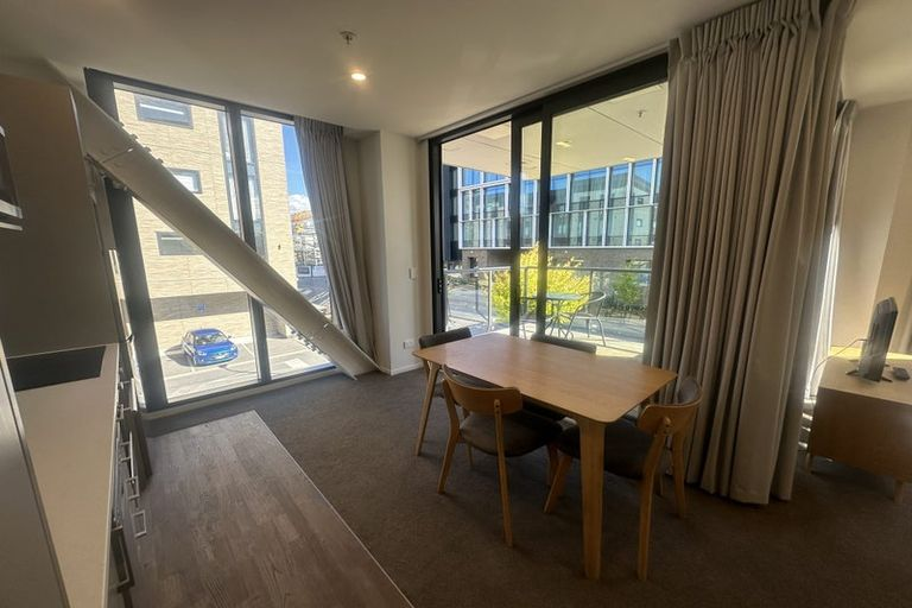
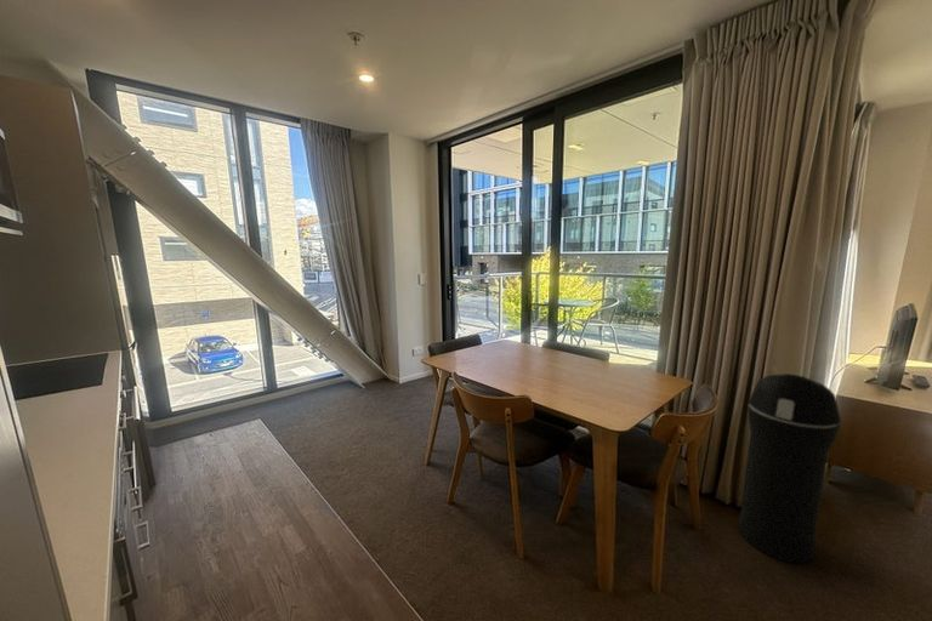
+ trash can (784, 460)
